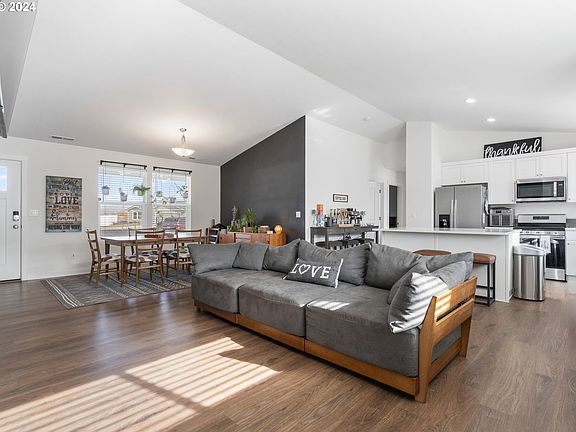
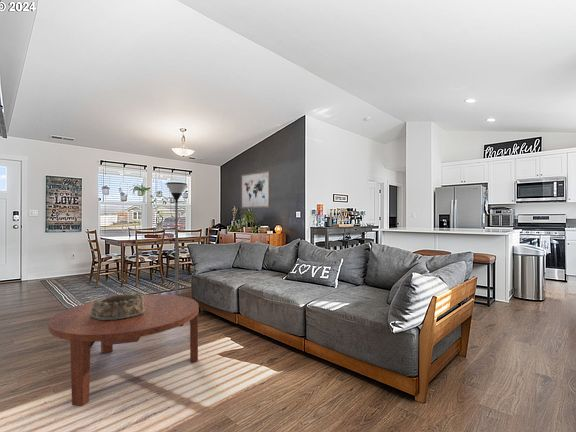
+ wall art (254, 190)
+ floor lamp (176, 239)
+ coffee table (130, 339)
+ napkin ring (119, 305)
